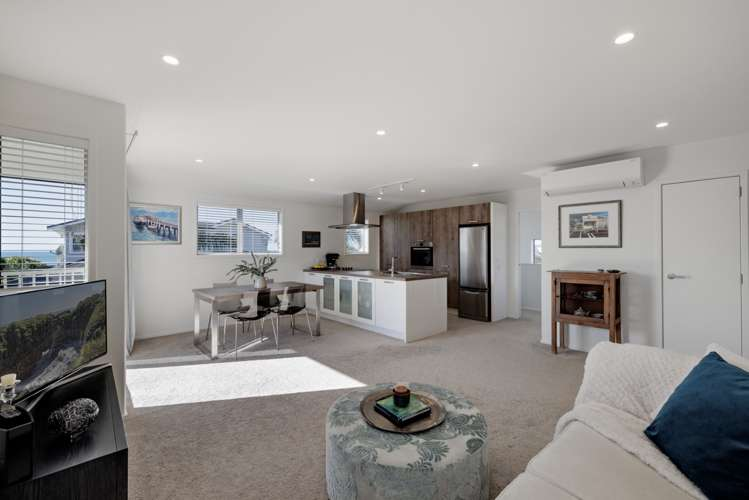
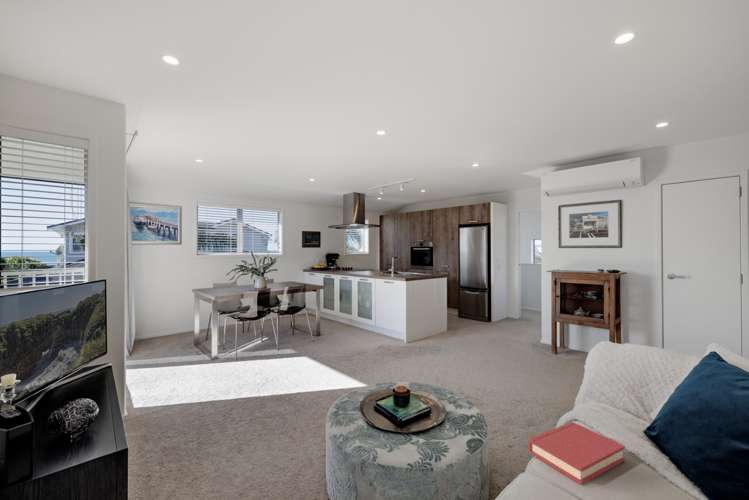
+ hardback book (575, 449)
